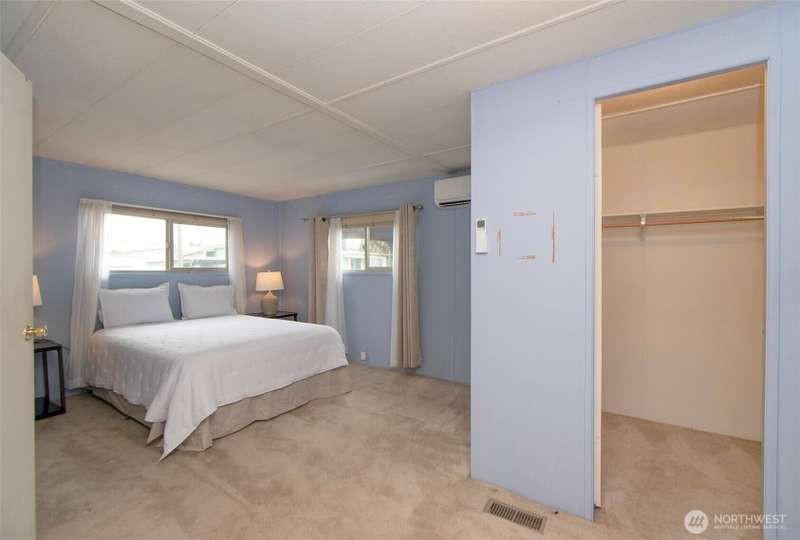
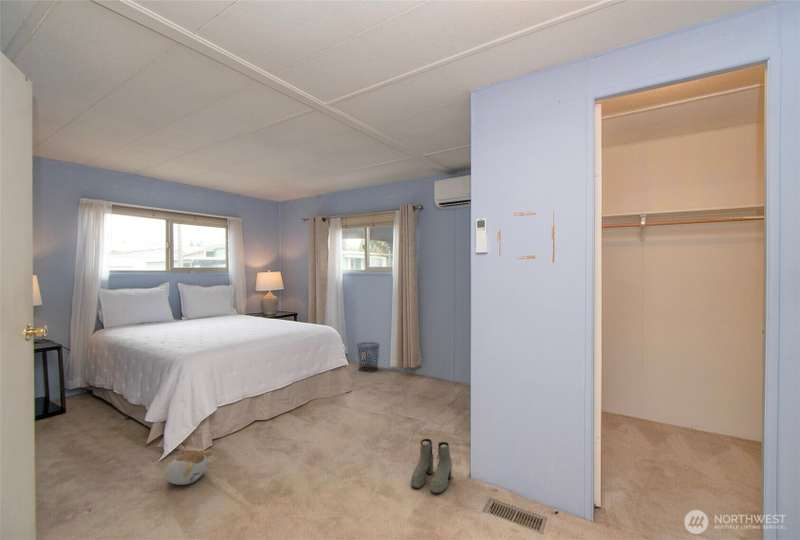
+ plush toy (184, 466)
+ waste bin (368, 356)
+ boots (432, 463)
